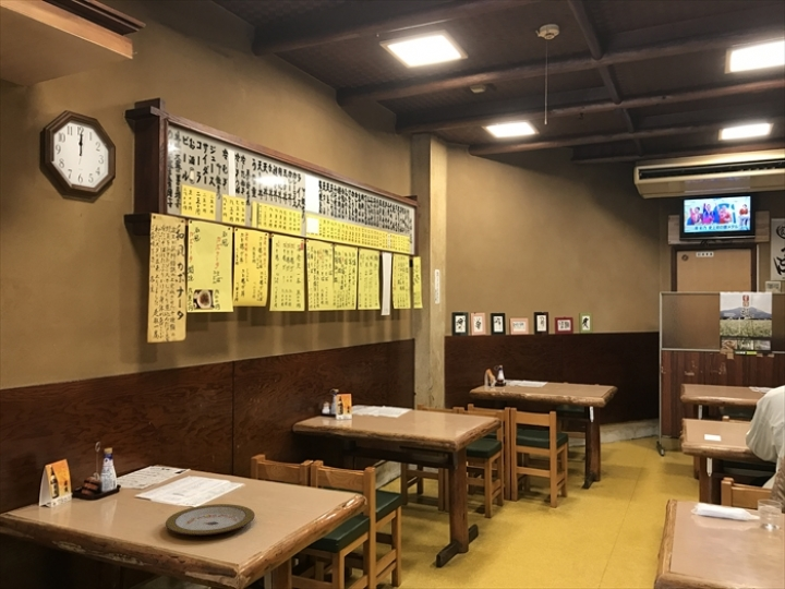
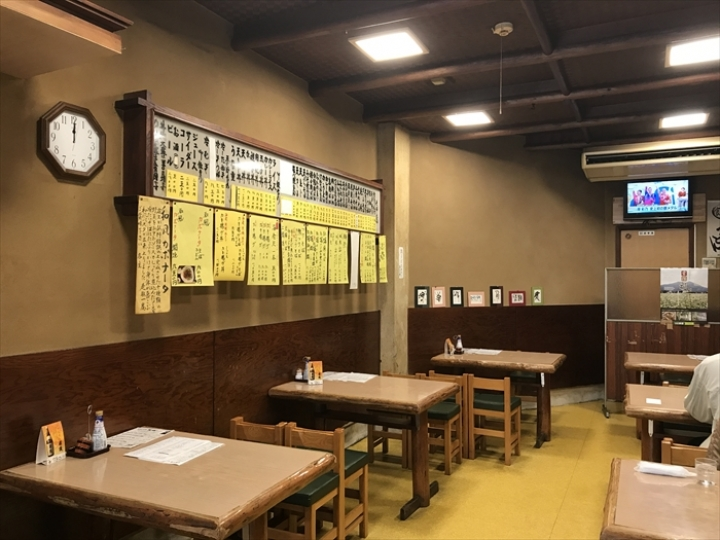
- plate (210, 521)
